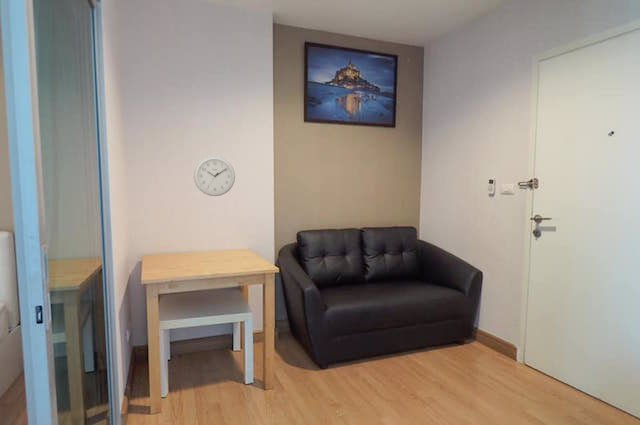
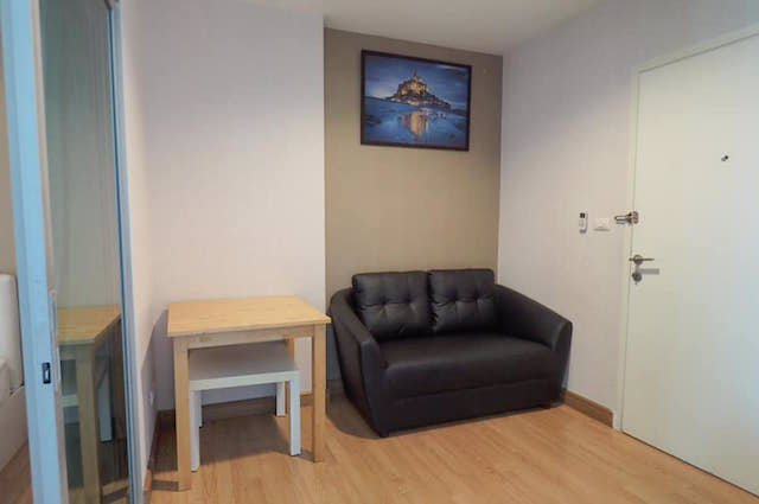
- wall clock (214, 176)
